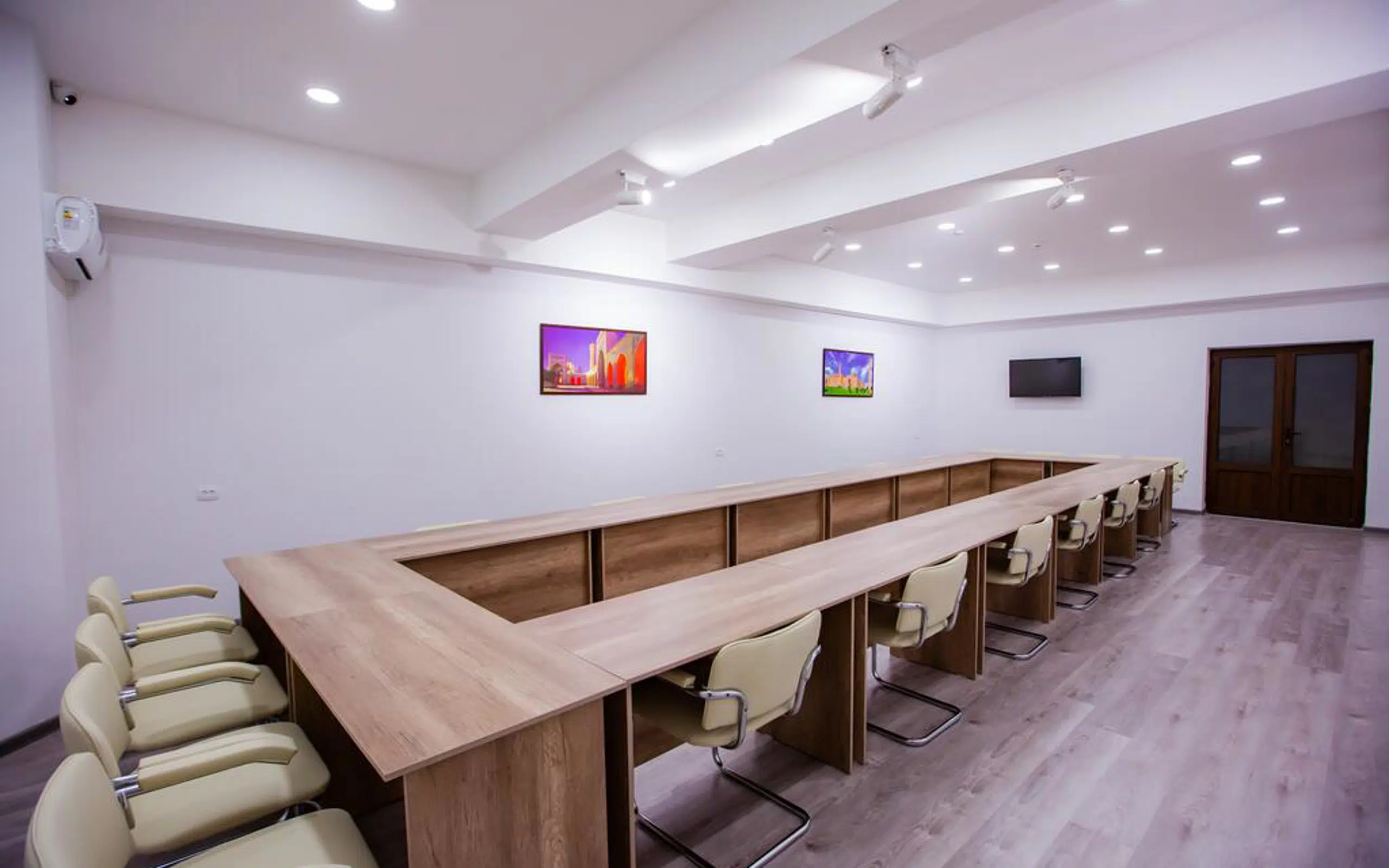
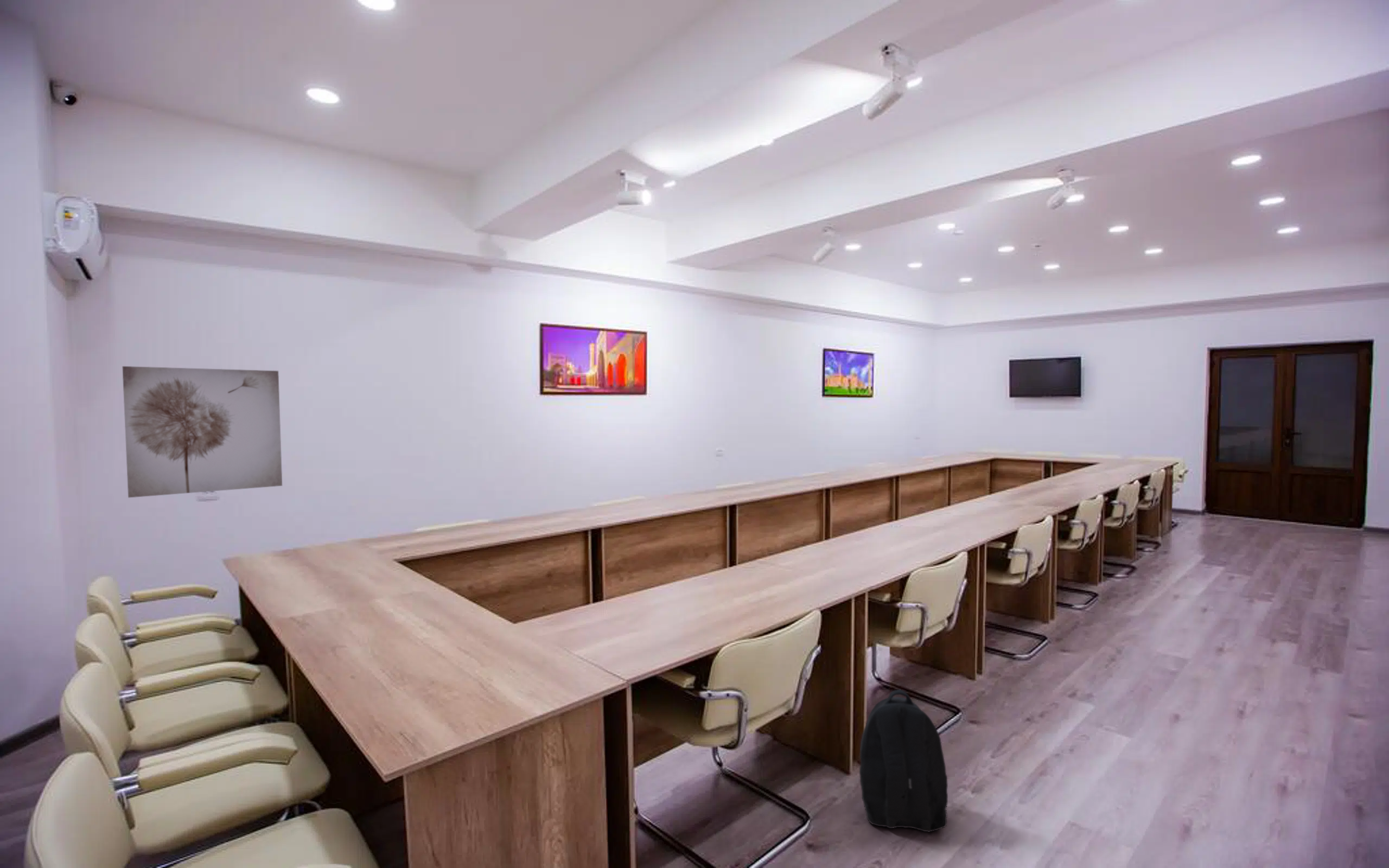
+ wall art (208, 430)
+ backpack (901, 754)
